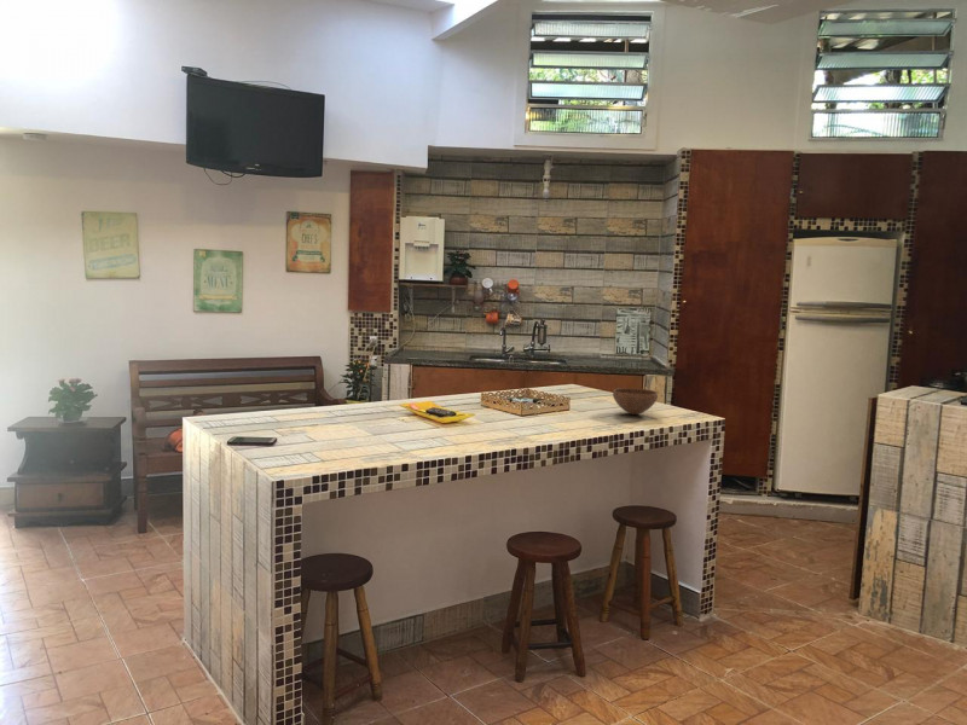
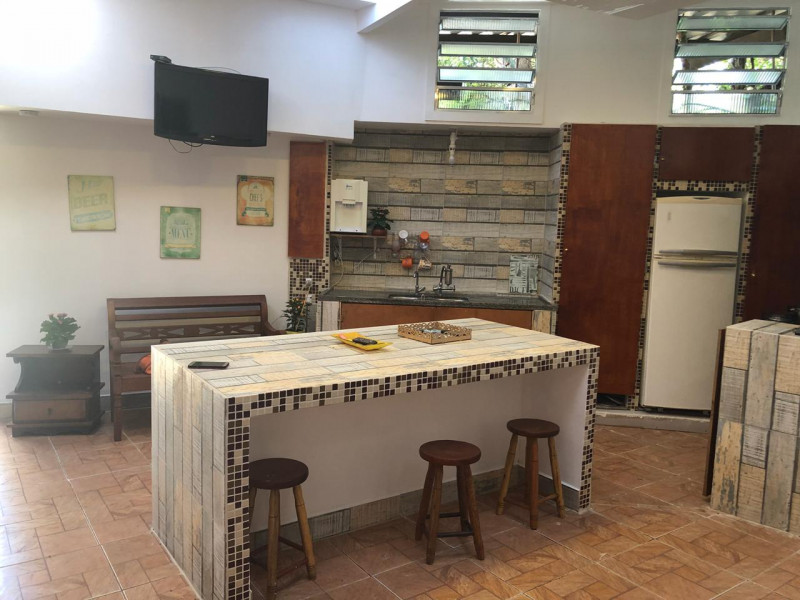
- bowl (635, 402)
